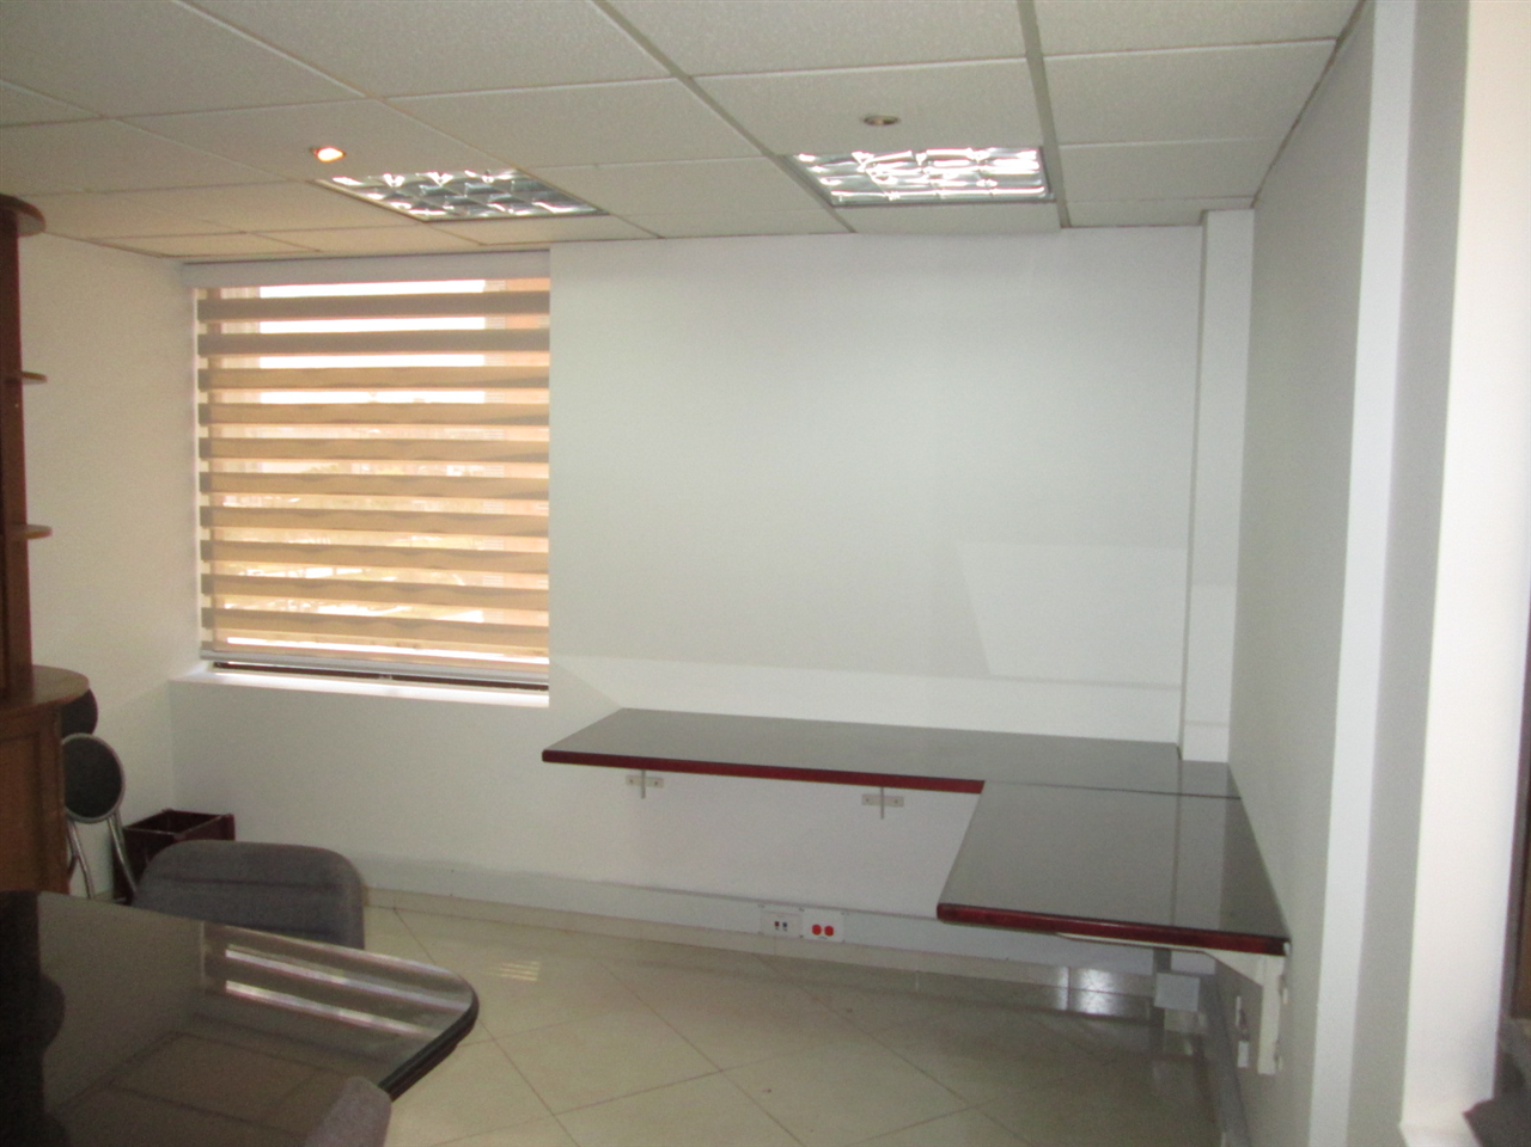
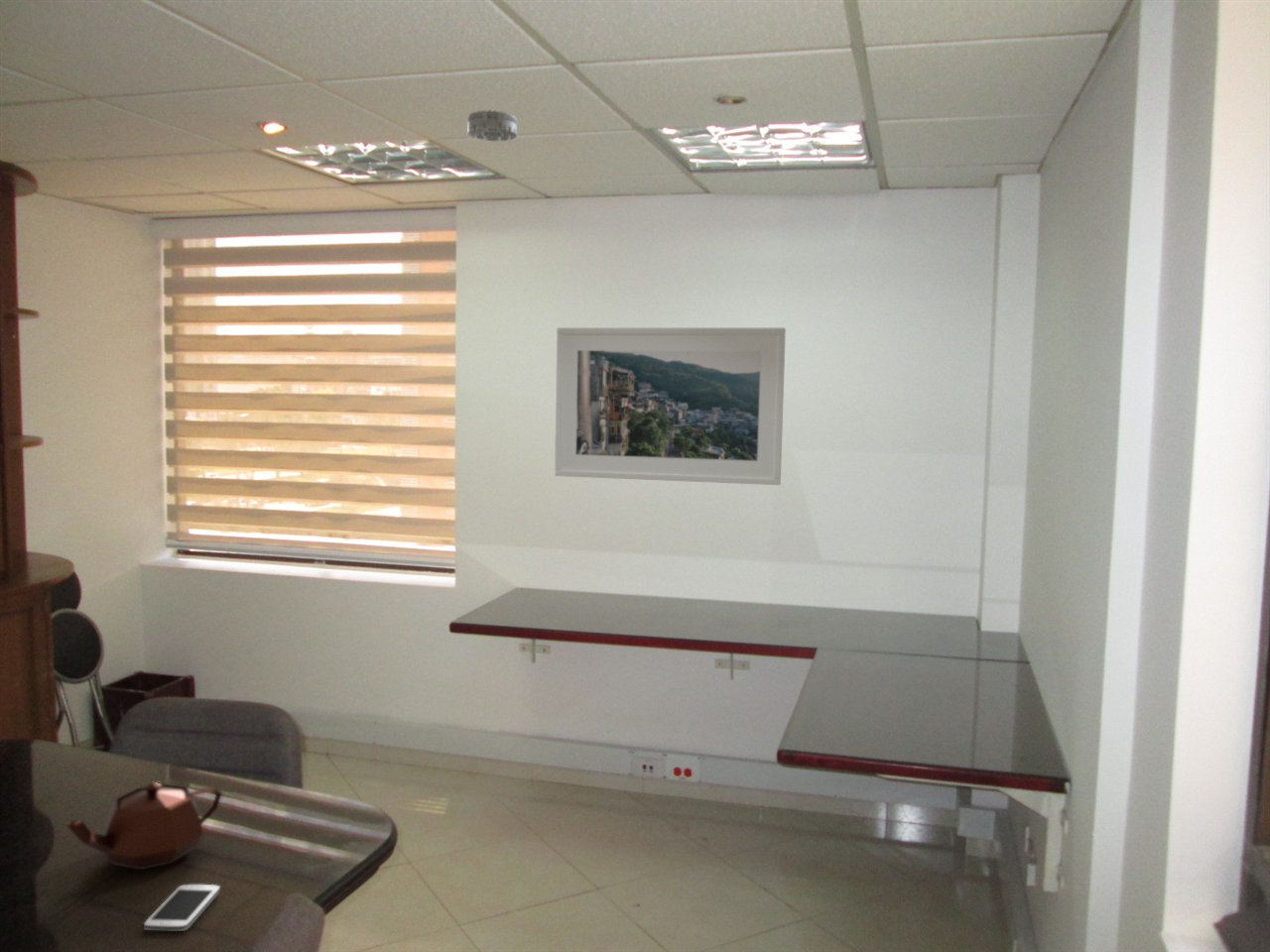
+ smoke detector (492, 125)
+ smartphone (183, 907)
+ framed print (666, 404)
+ teapot (147, 820)
